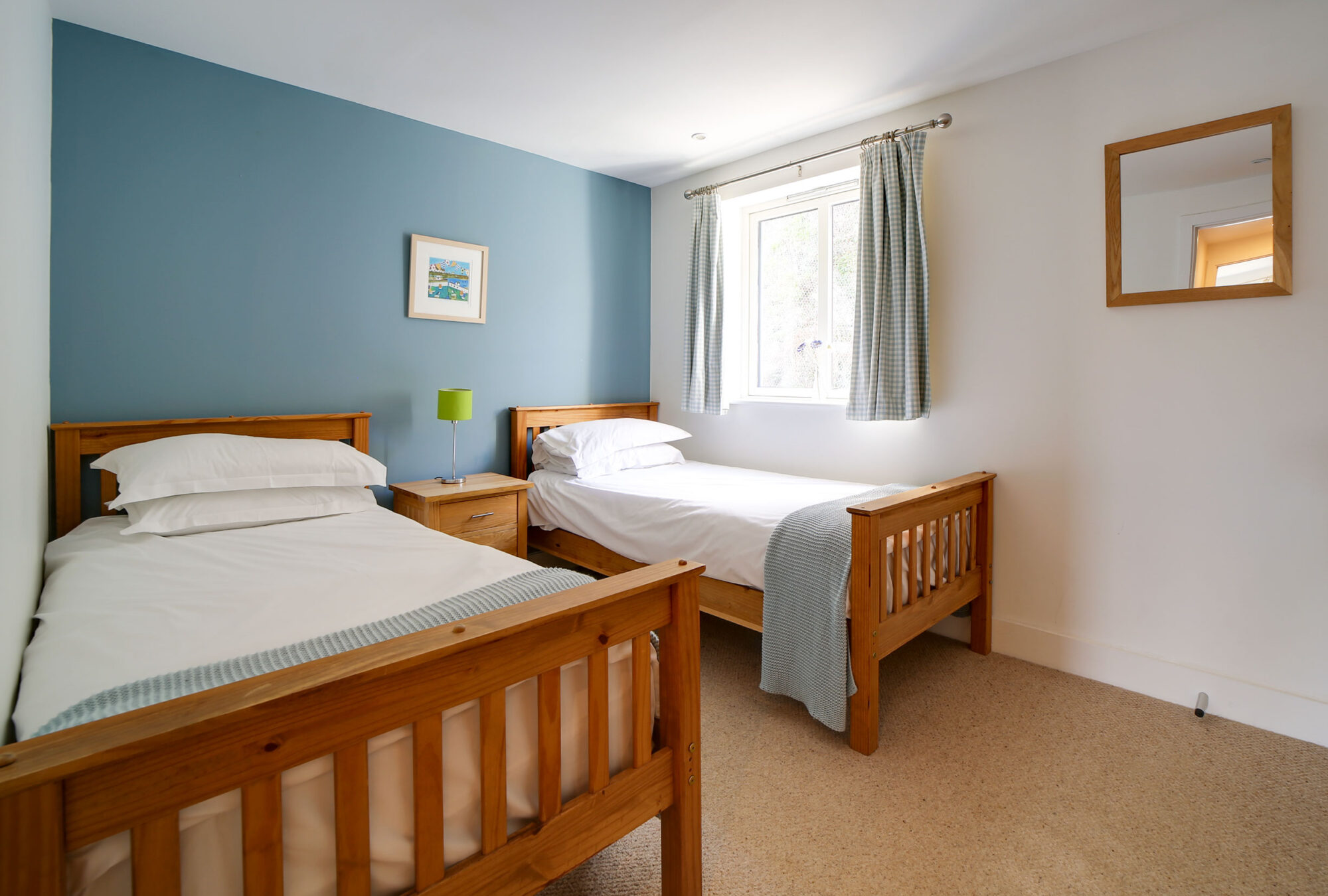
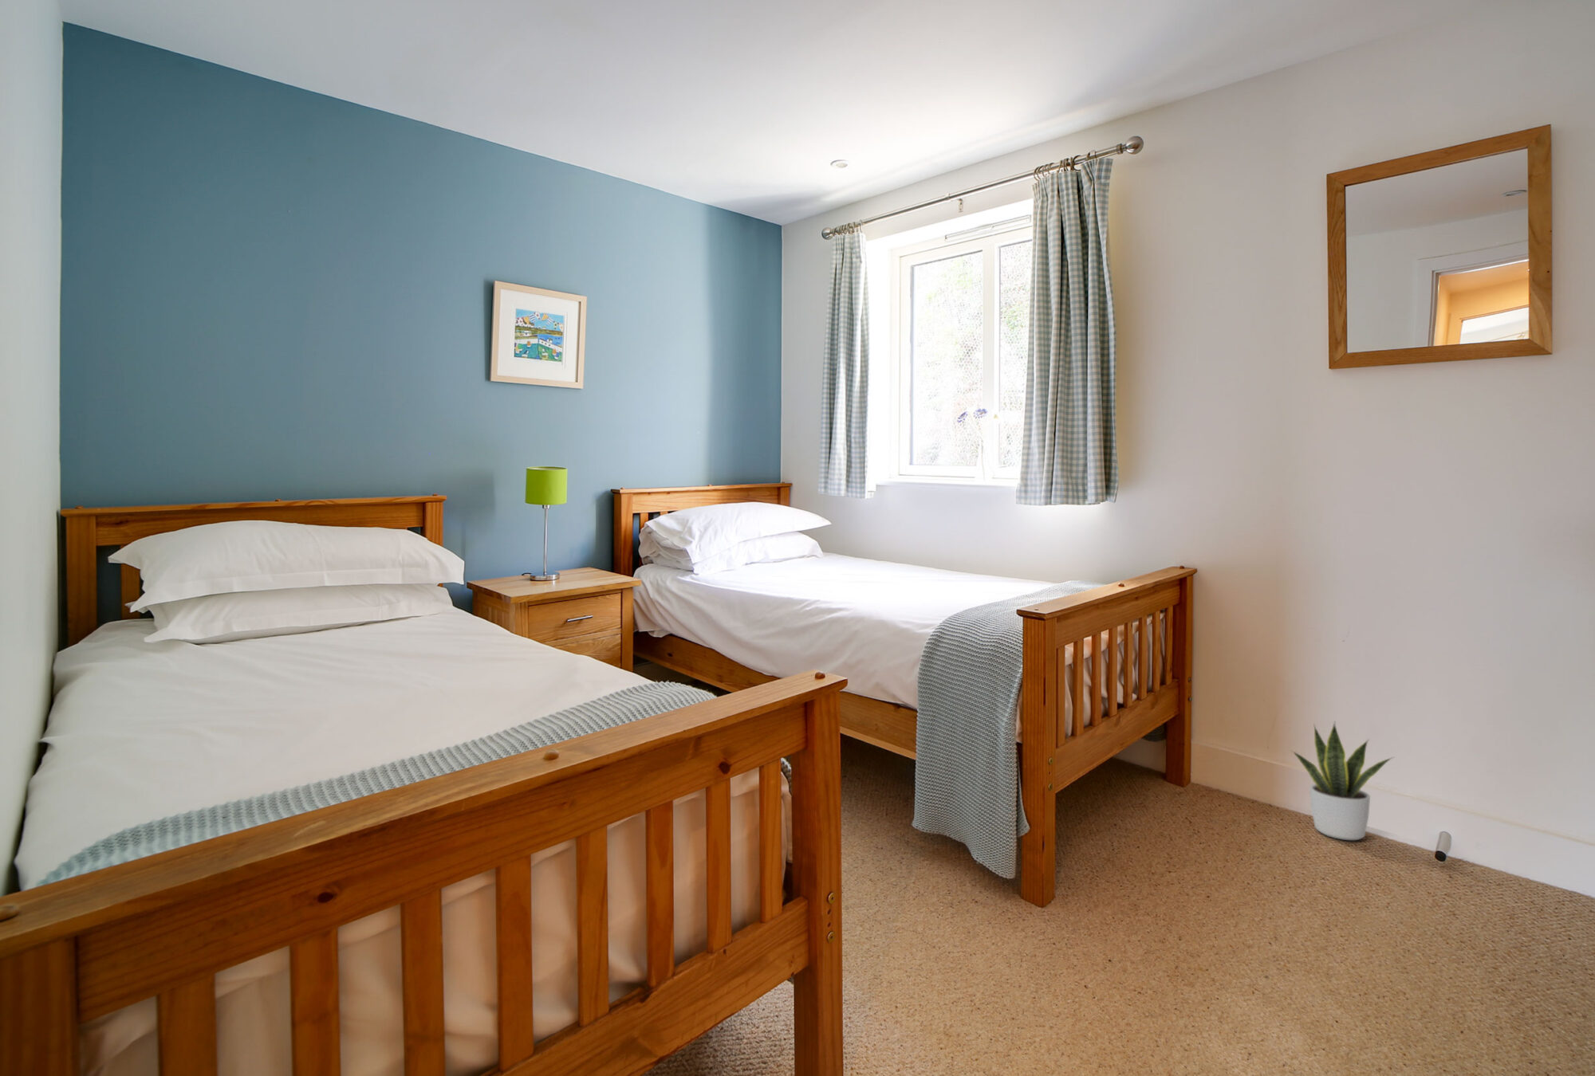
+ potted plant (1342, 776)
